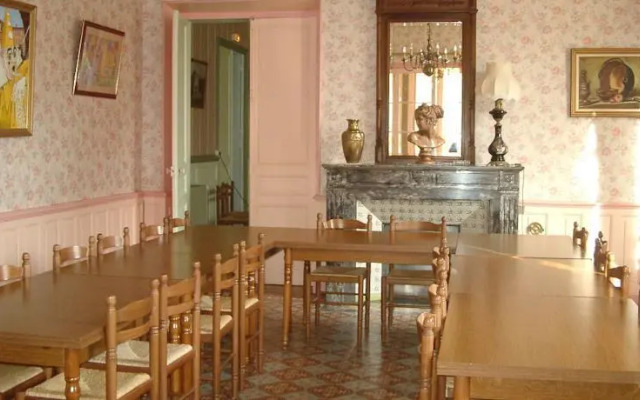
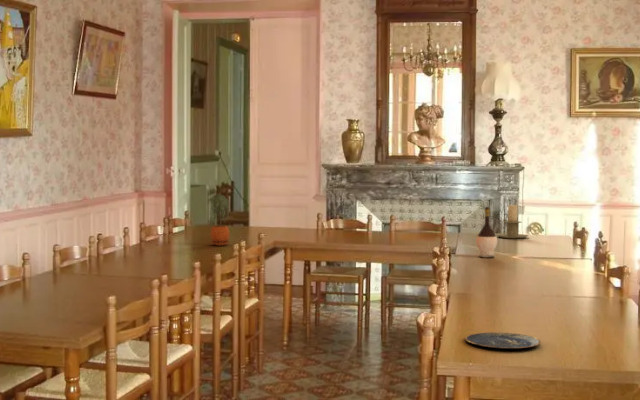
+ potted plant (218, 220)
+ candle holder (512, 221)
+ plate (502, 341)
+ wine bottle (486, 232)
